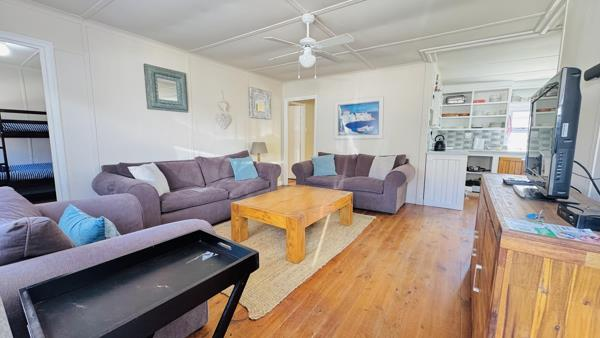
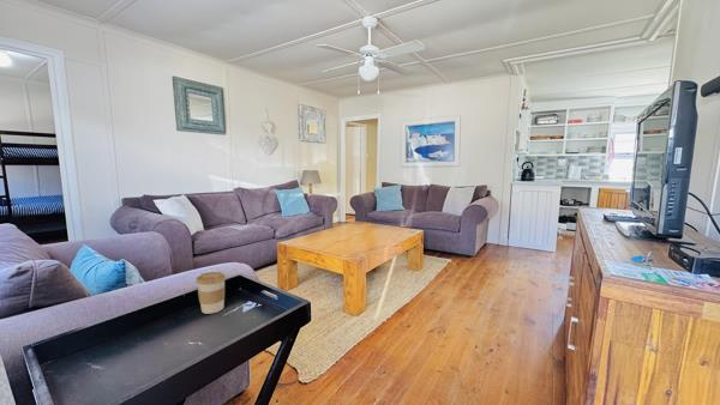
+ coffee cup (211, 290)
